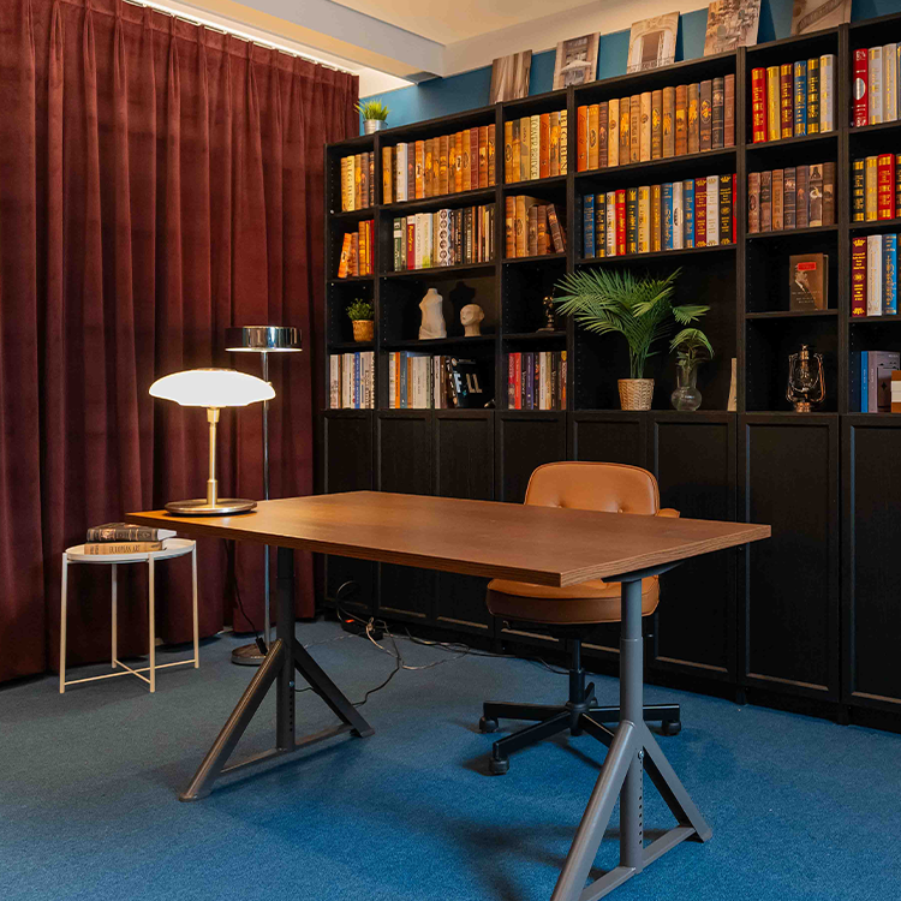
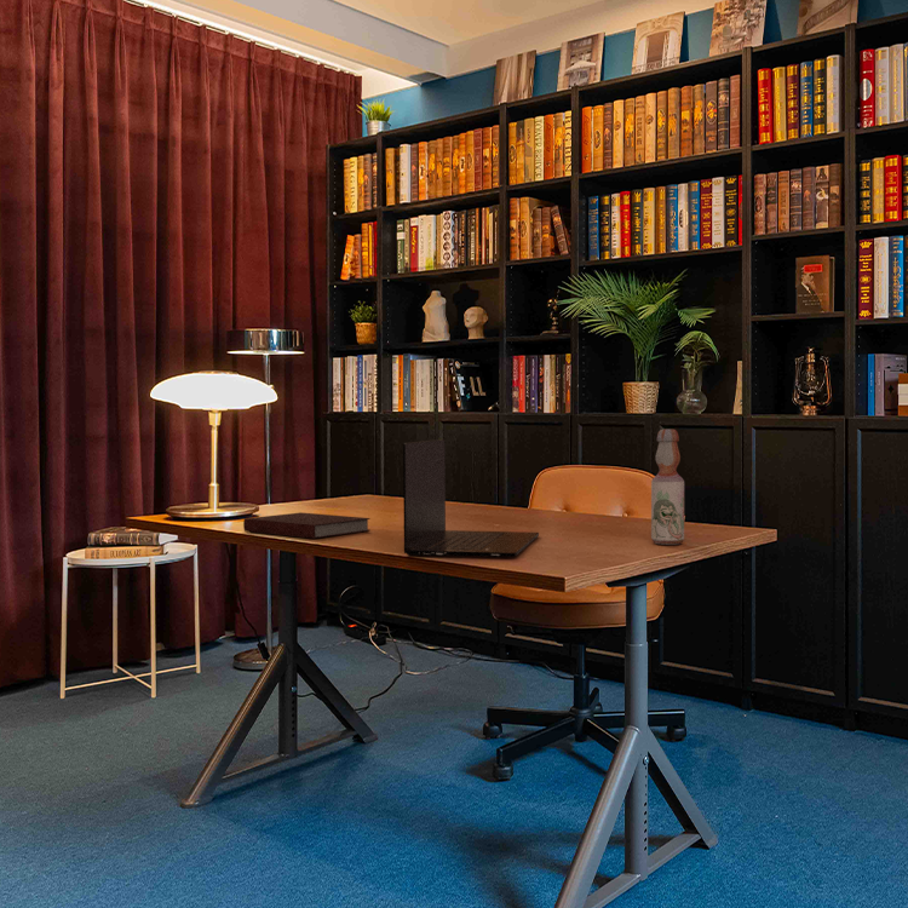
+ bottle (667, 485)
+ notebook (306, 524)
+ laptop (444, 493)
